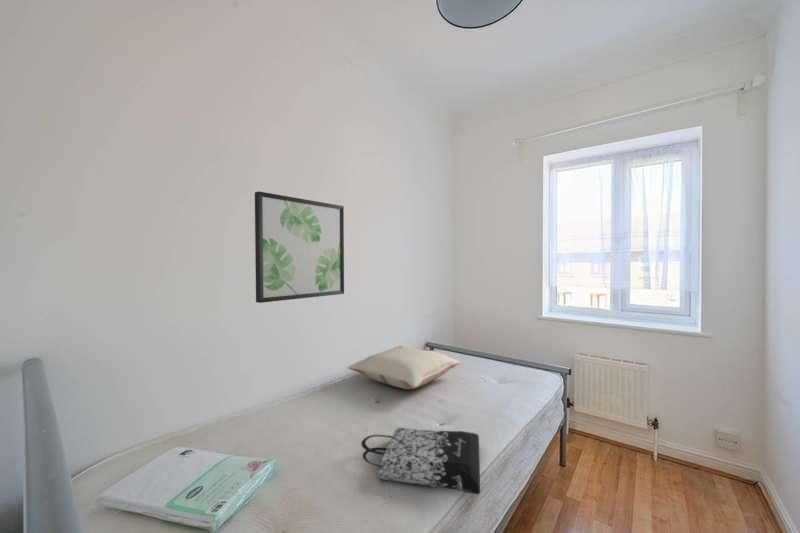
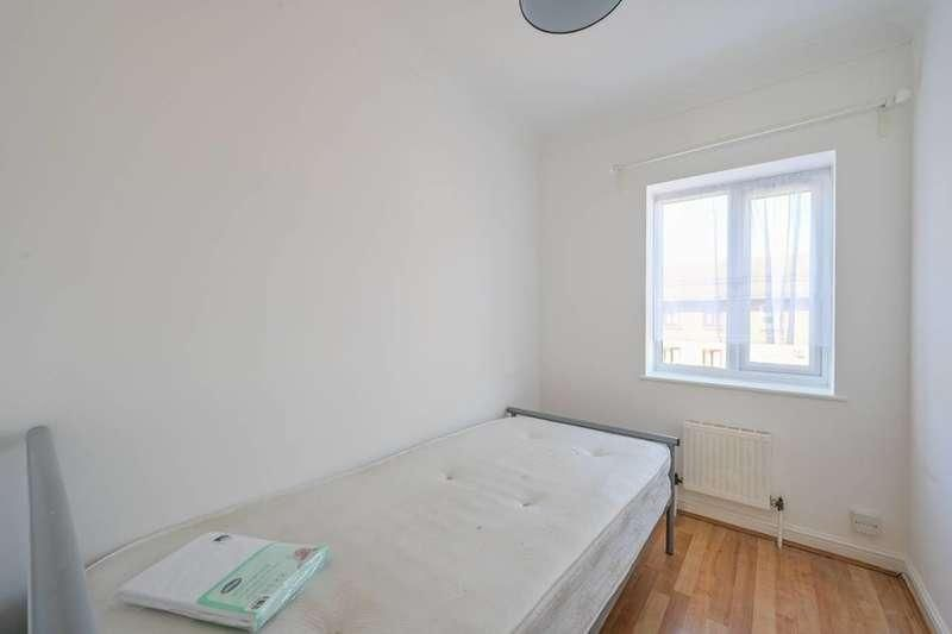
- tote bag (418, 451)
- pillow (405, 366)
- wall art (304, 248)
